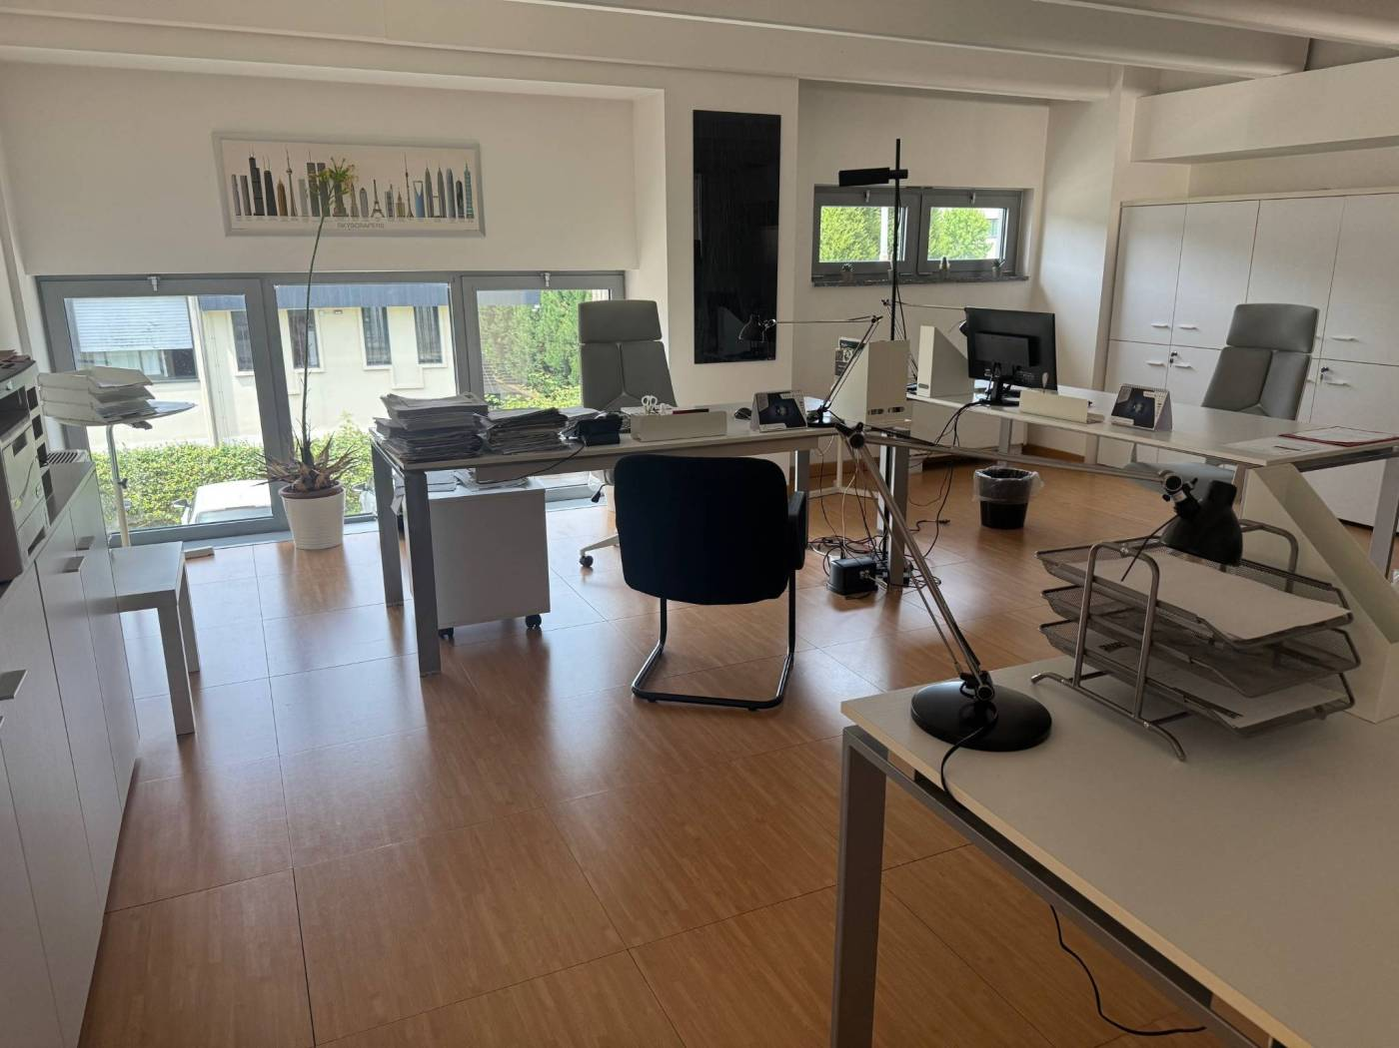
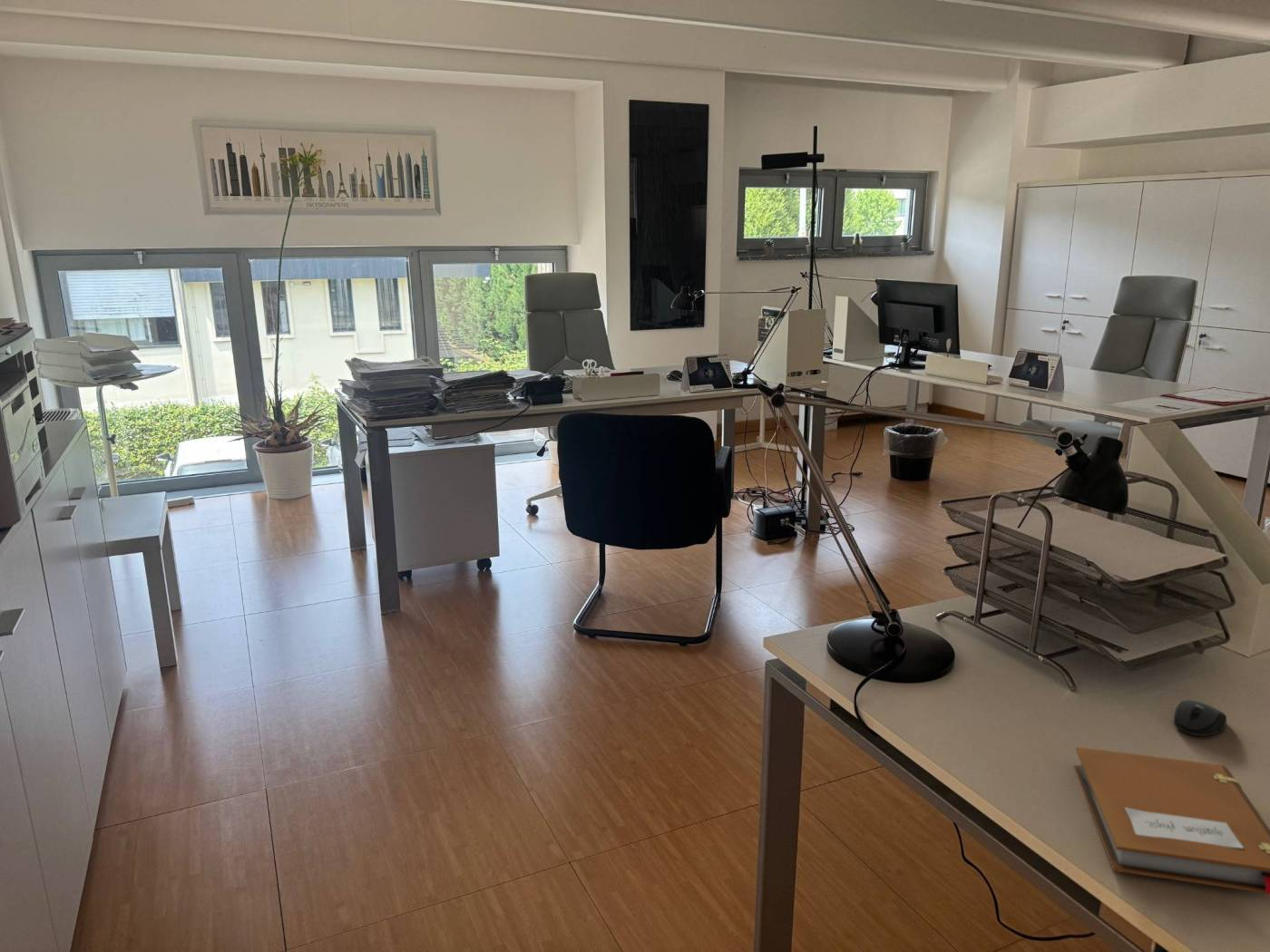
+ notebook (1177, 817)
+ mouse (1201, 714)
